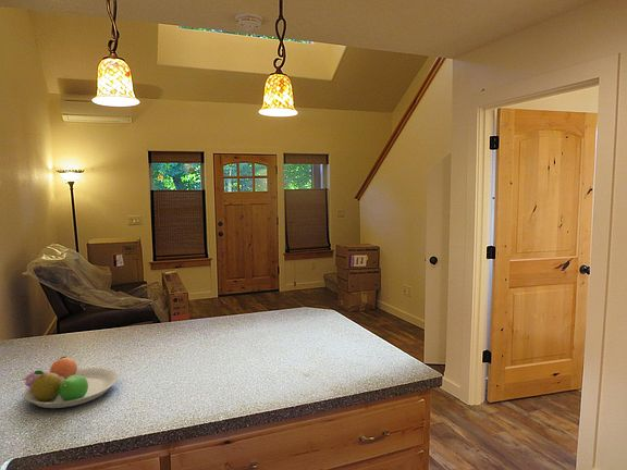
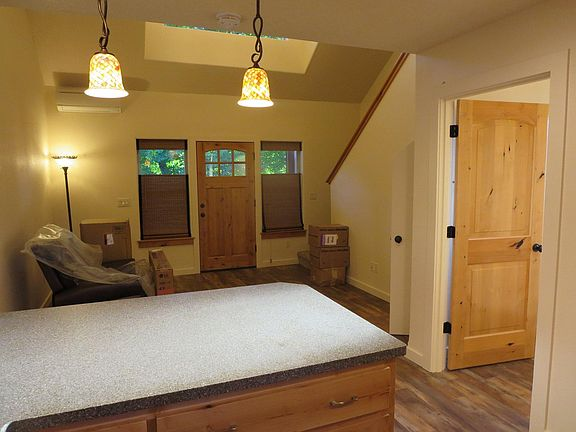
- fruit bowl (70, 378)
